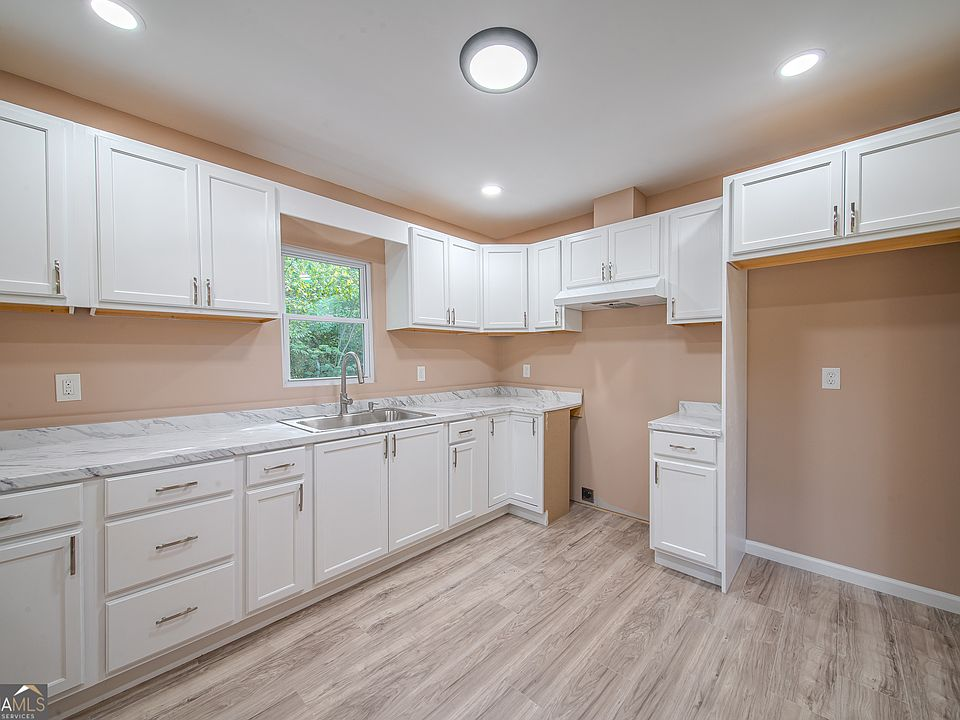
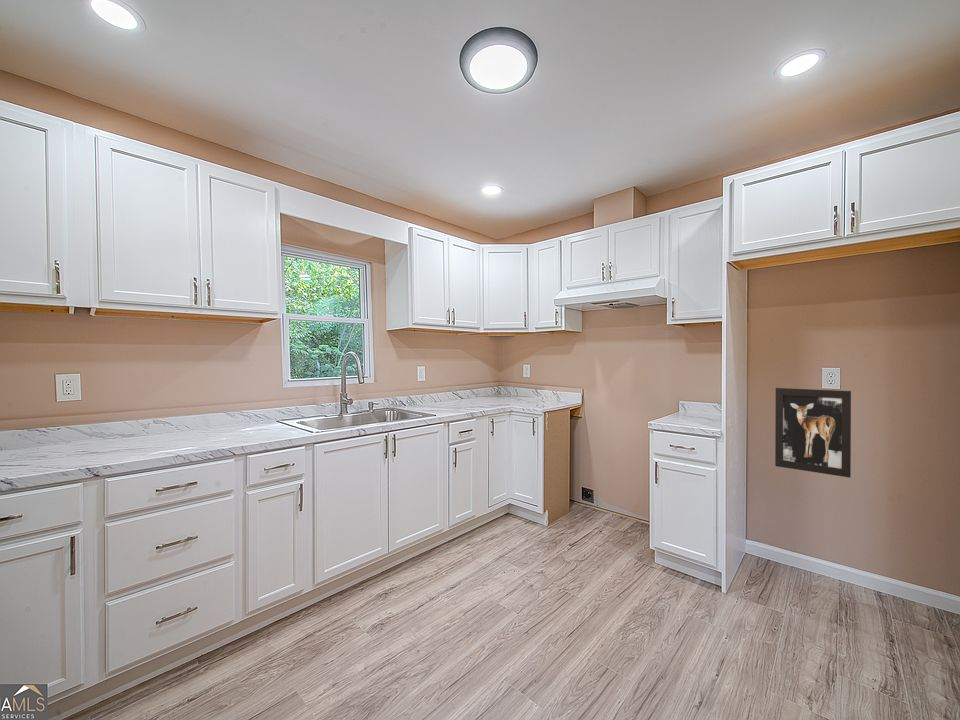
+ wall art (811, 430)
